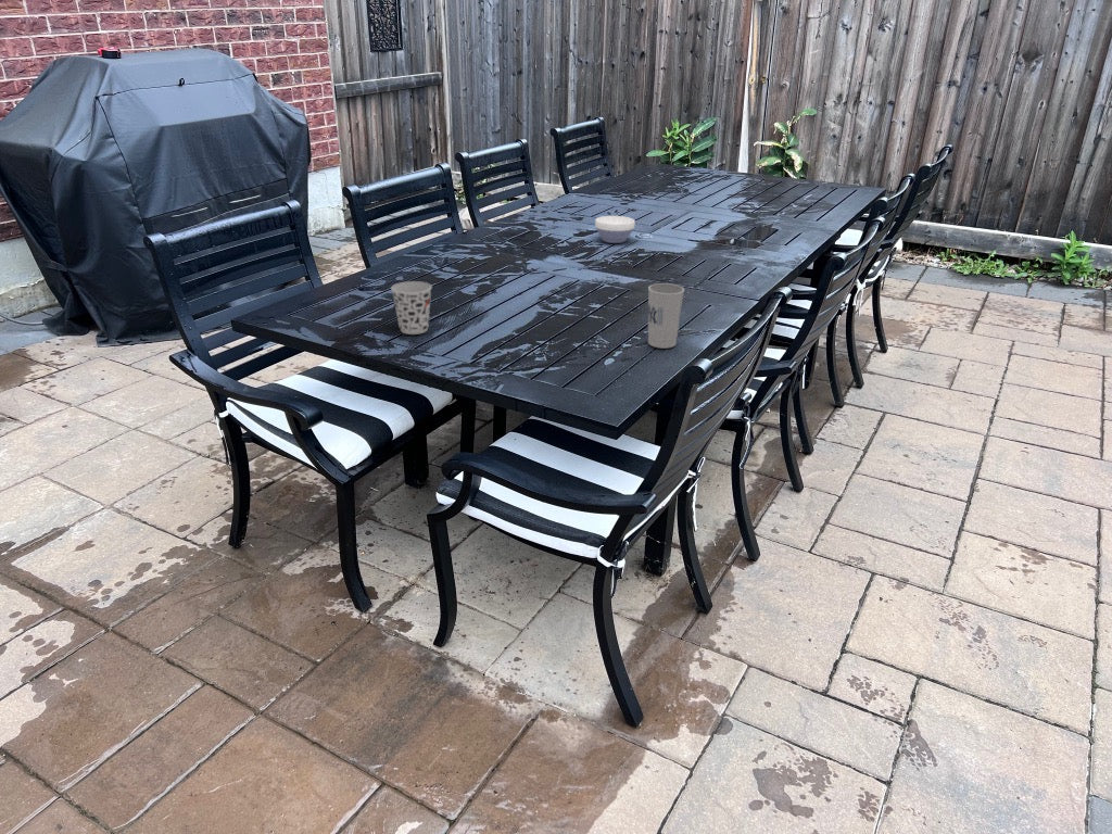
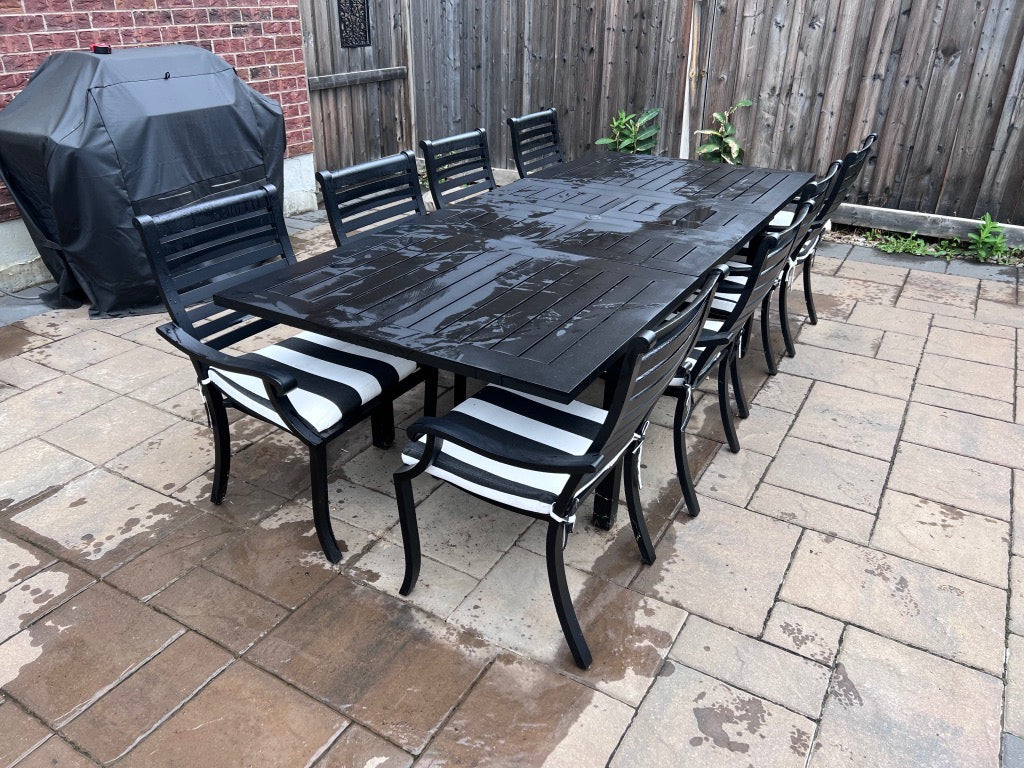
- cup (664, 316)
- cup (413, 308)
- bowl (615, 230)
